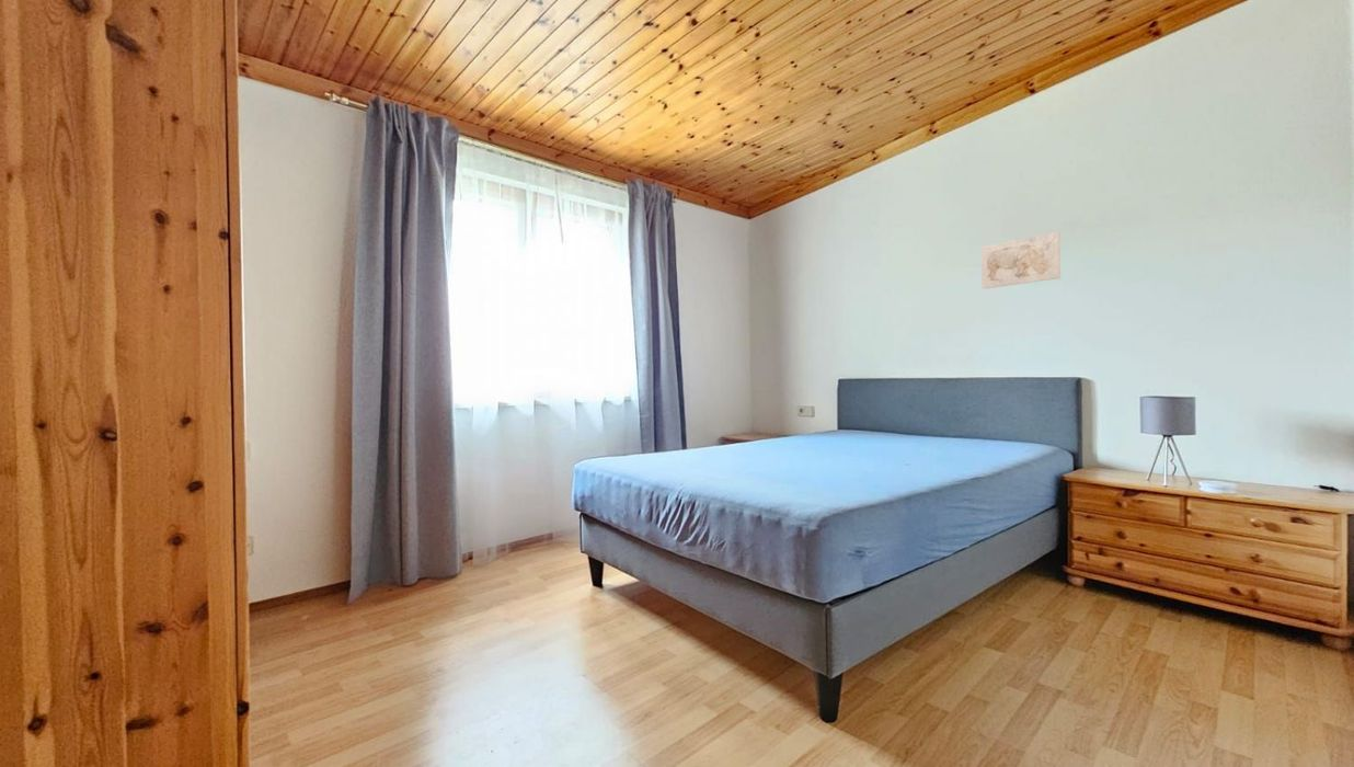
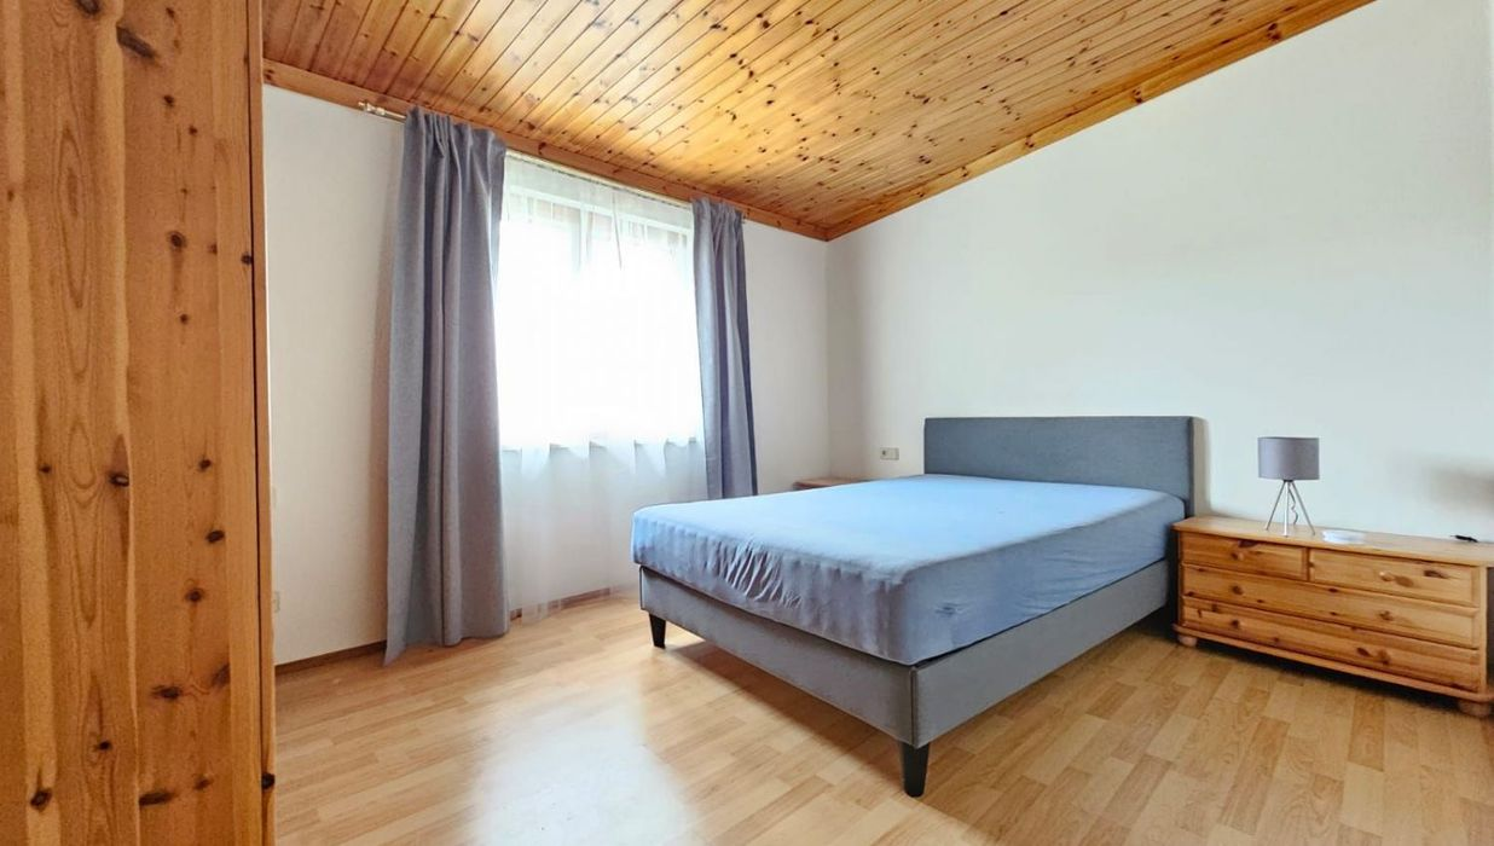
- wall art (1019, 262)
